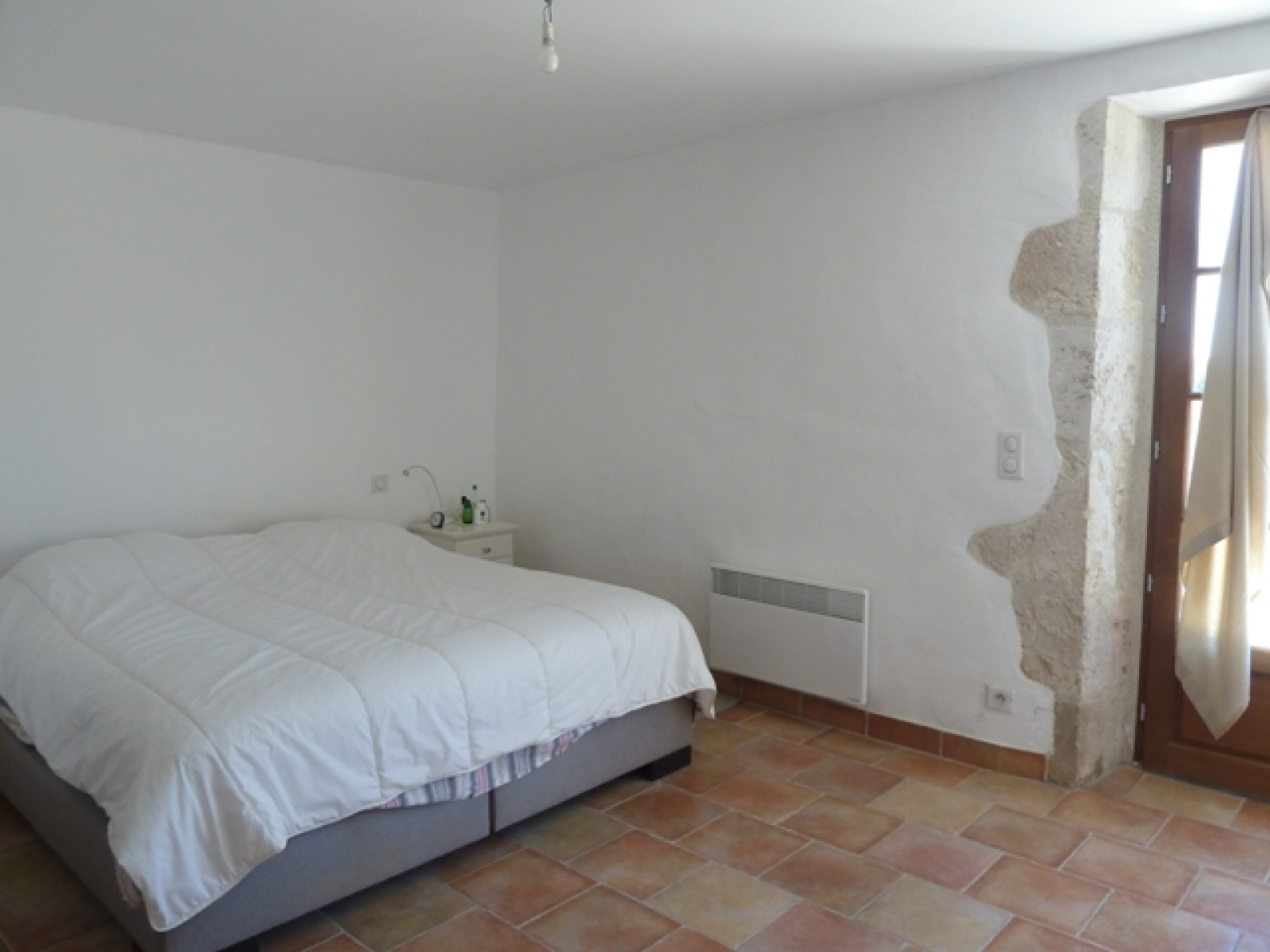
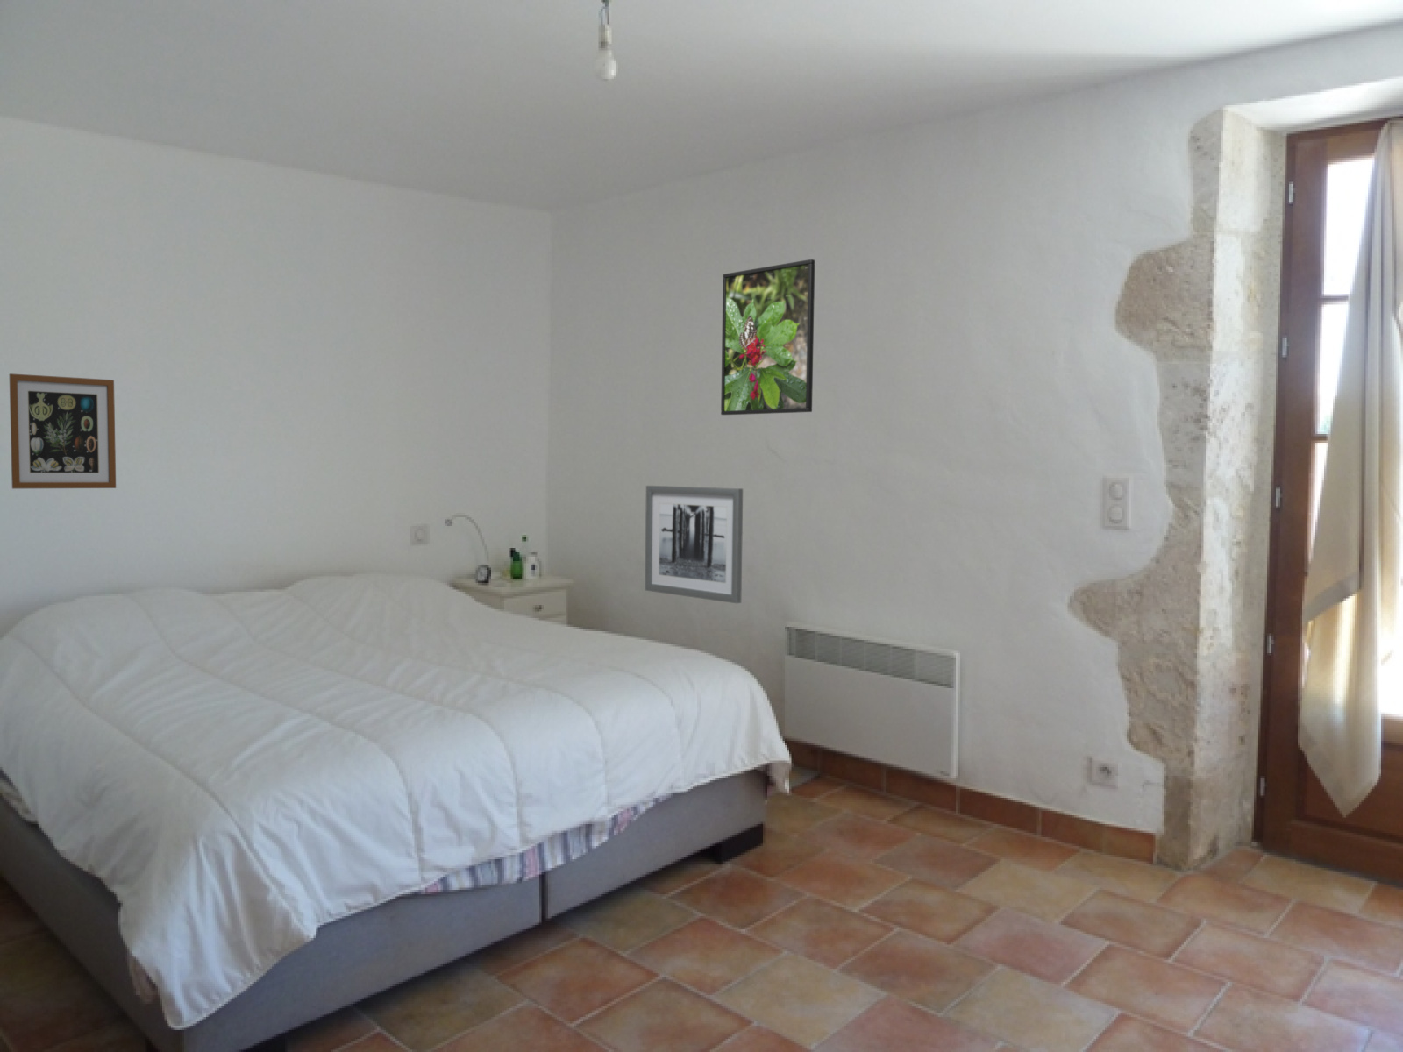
+ wall art (690, 541)
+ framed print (766, 340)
+ wall art (64, 432)
